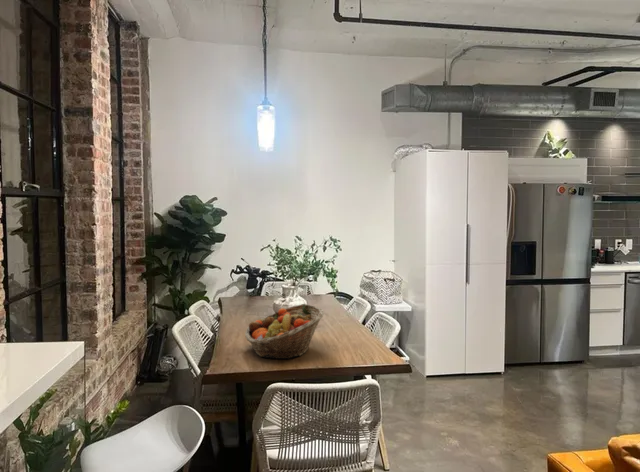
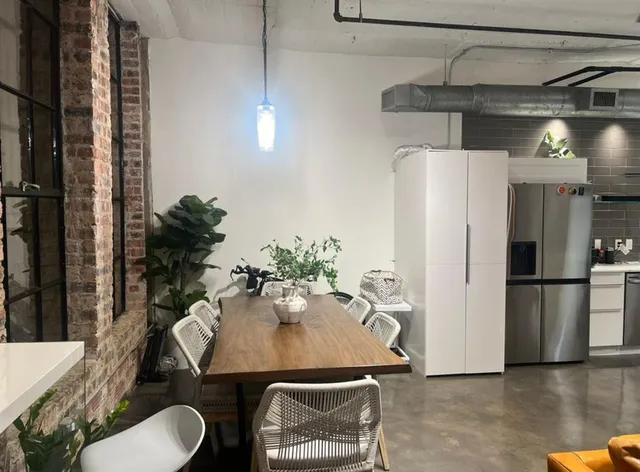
- fruit basket (284, 329)
